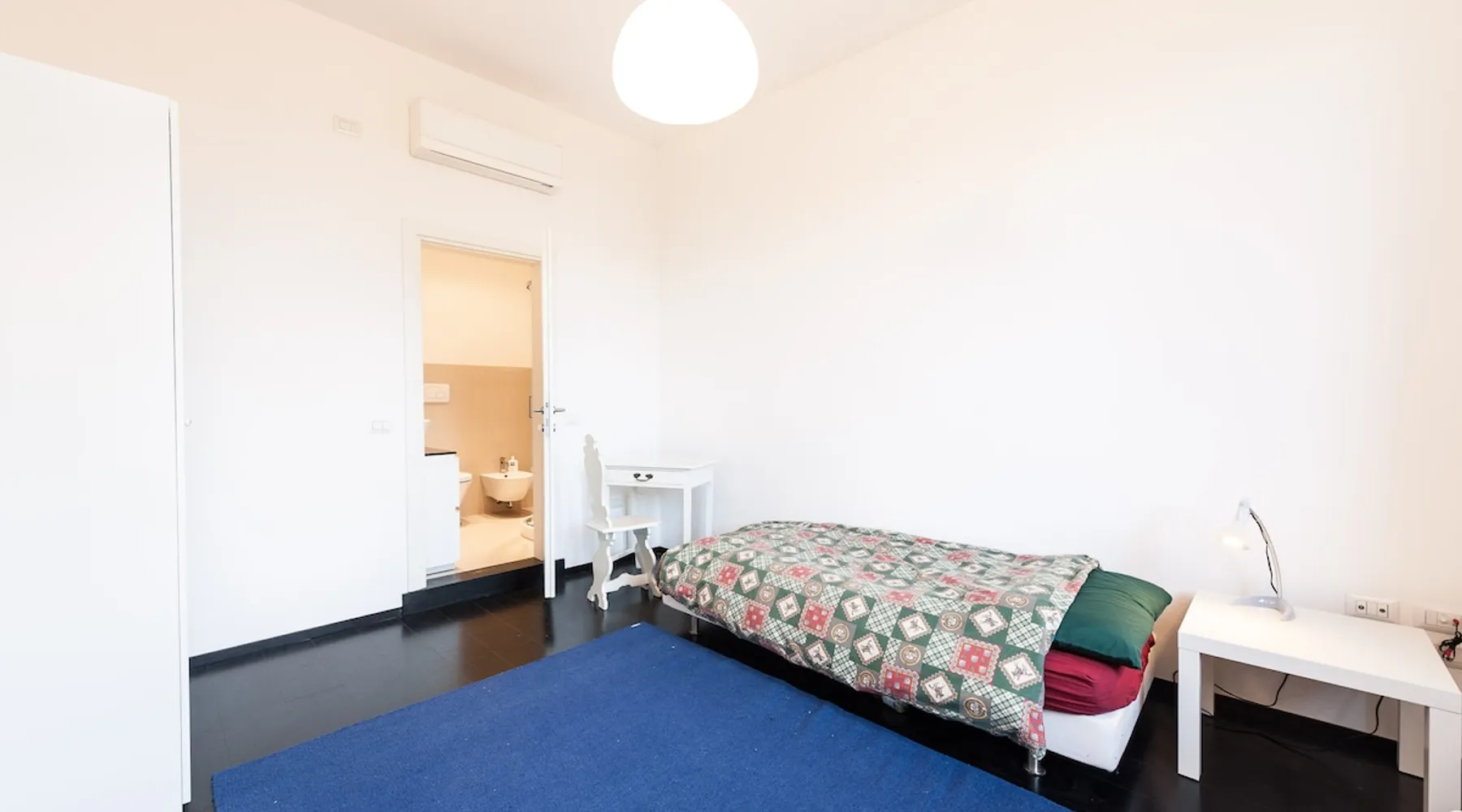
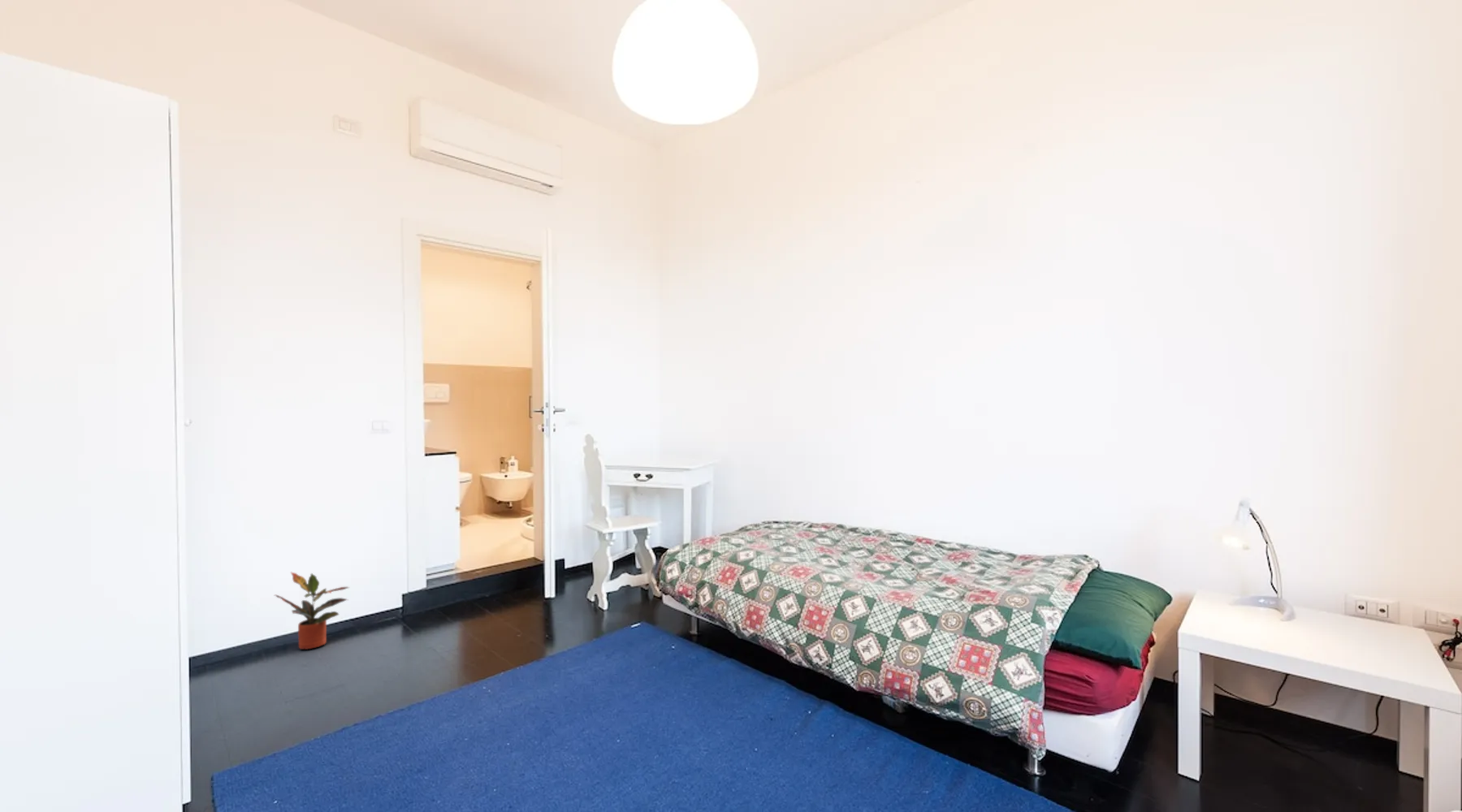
+ potted plant (316, 610)
